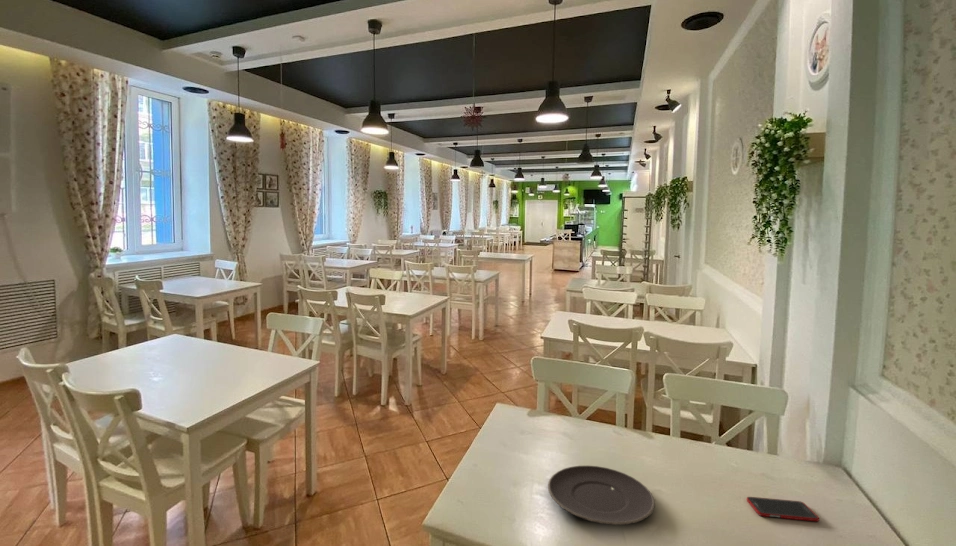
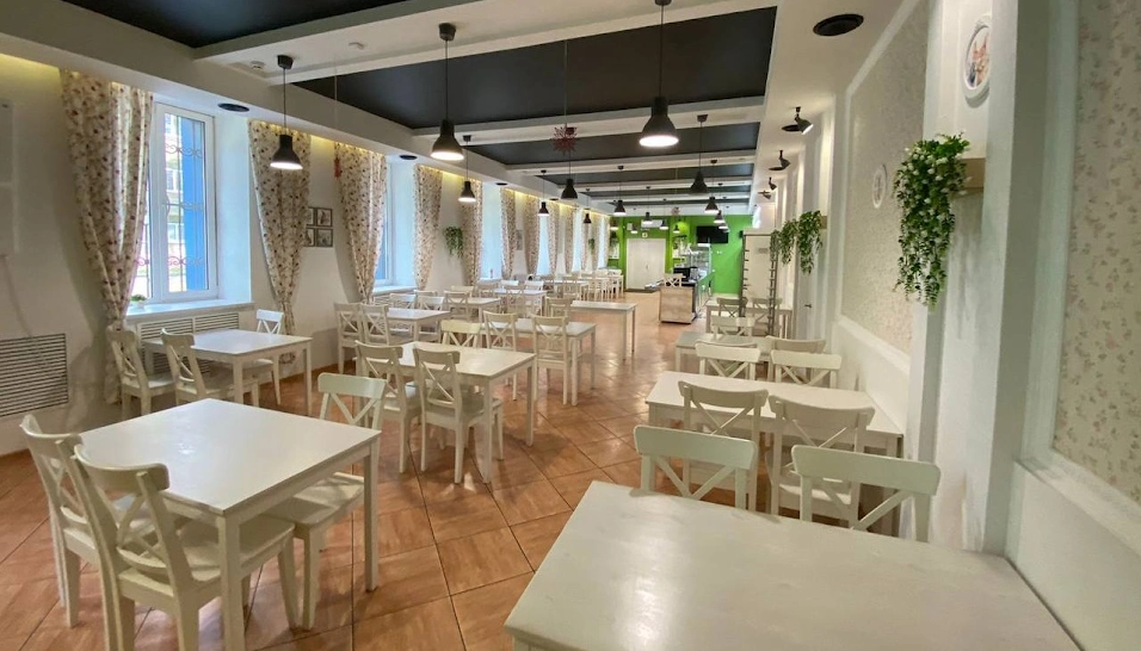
- cell phone (781, 508)
- plate (599, 494)
